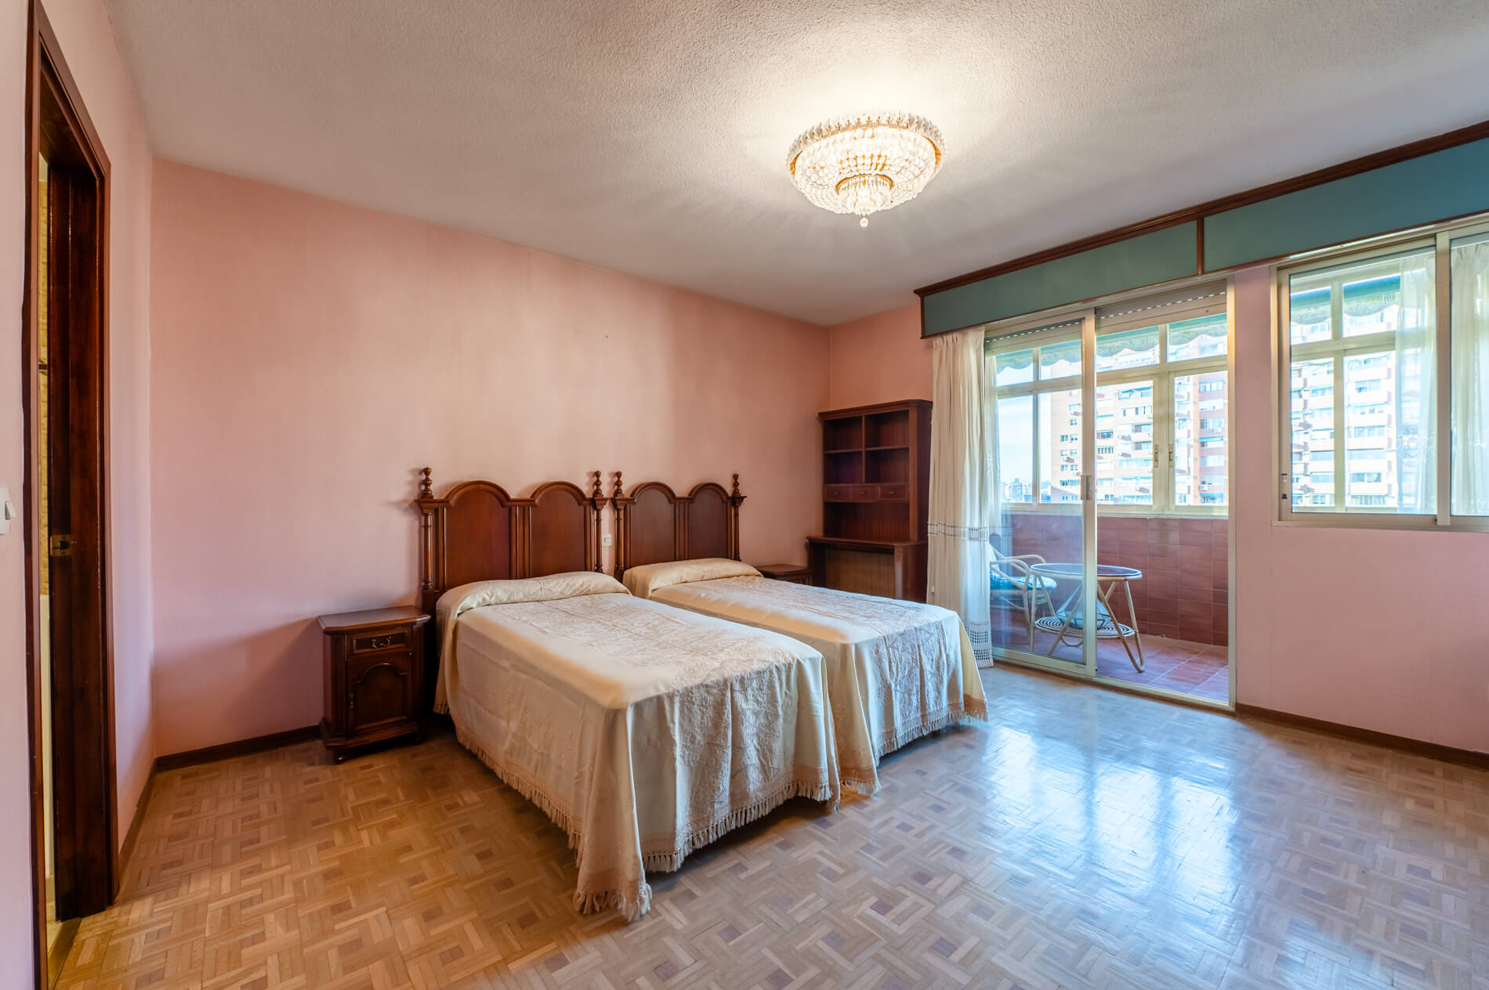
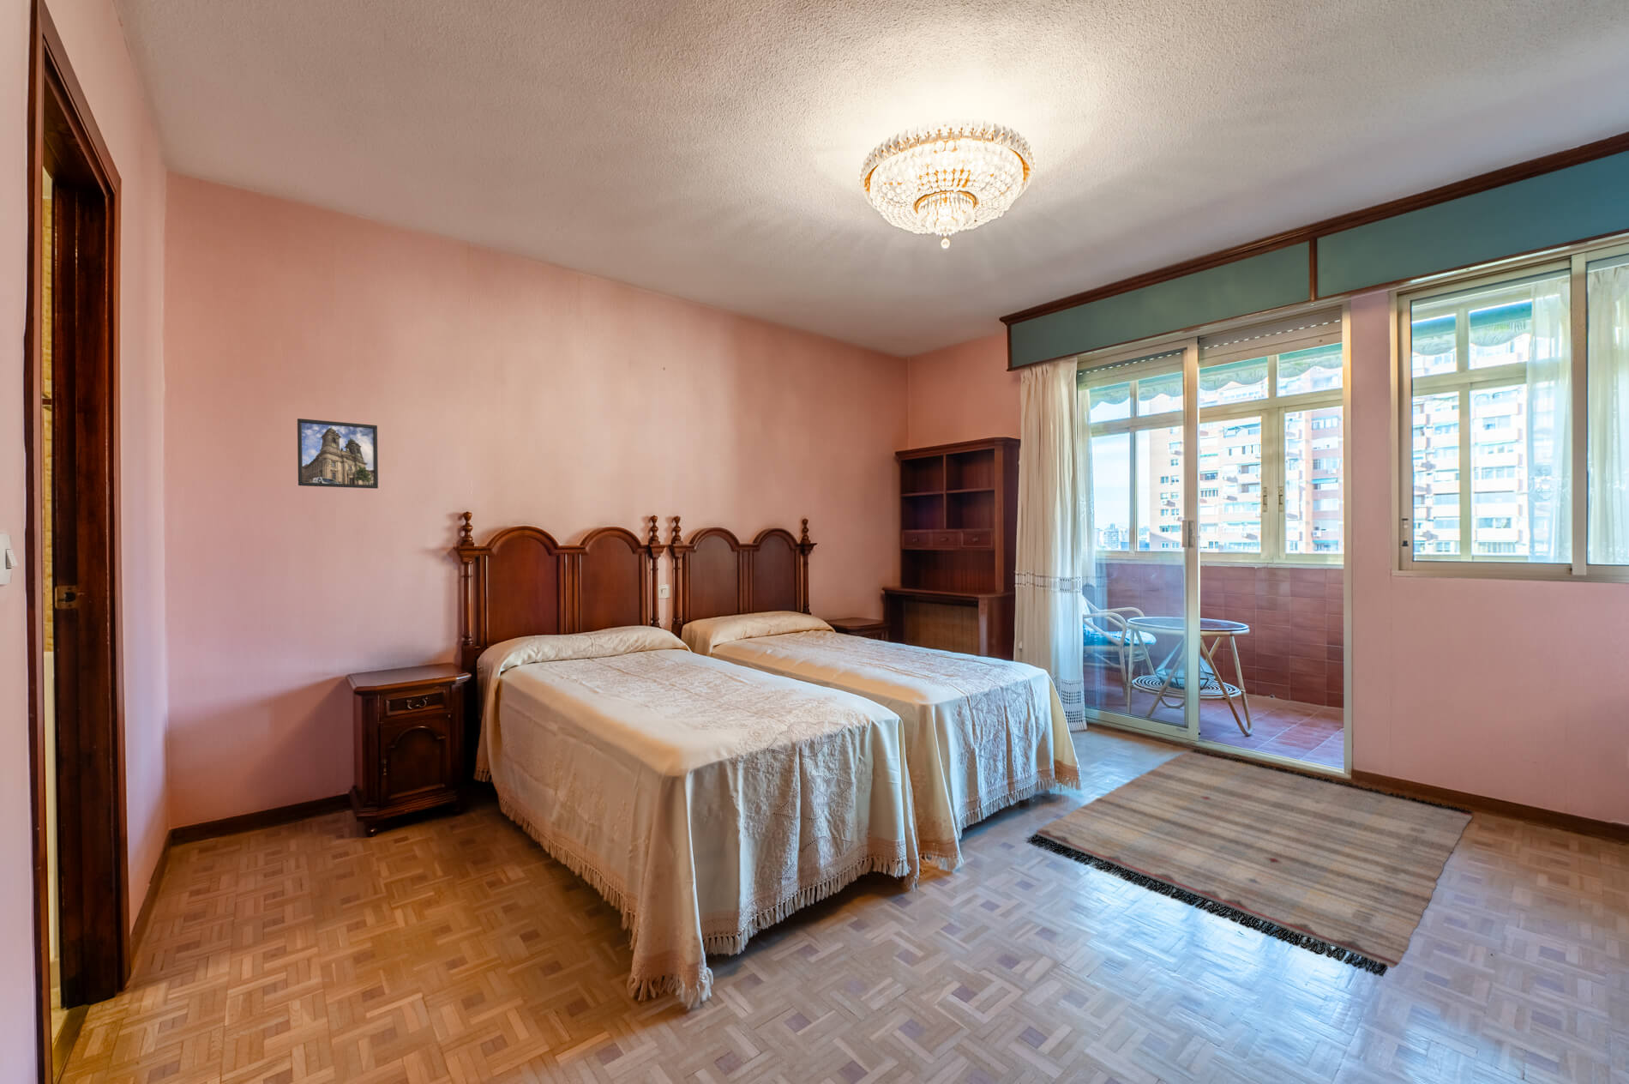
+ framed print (339, 455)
+ rug (1257, 824)
